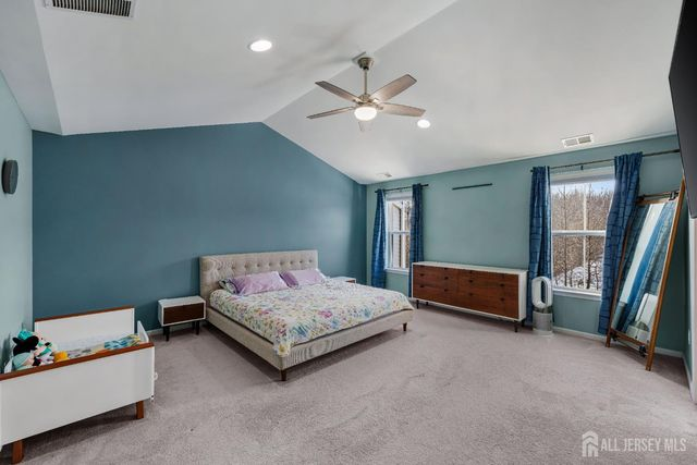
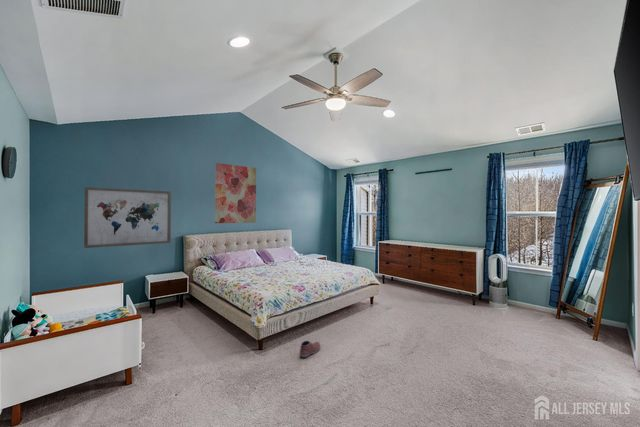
+ wall art (236, 194)
+ shoe (310, 346)
+ wall art (131, 217)
